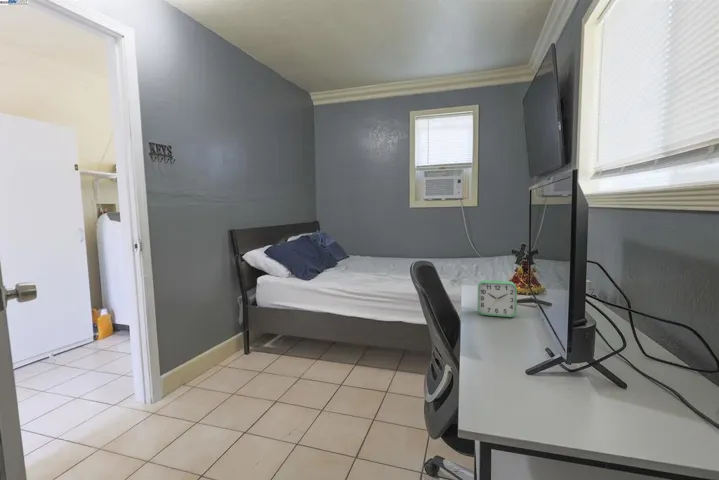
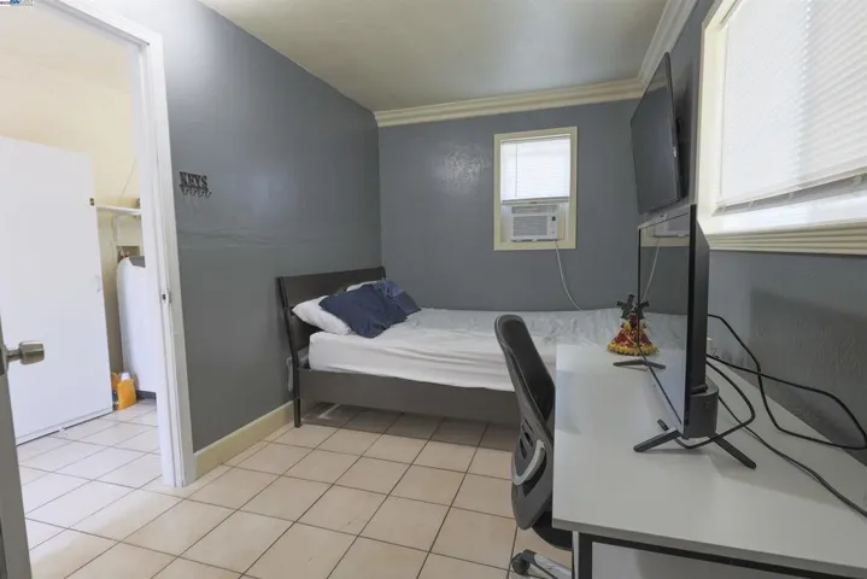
- alarm clock (496, 297)
